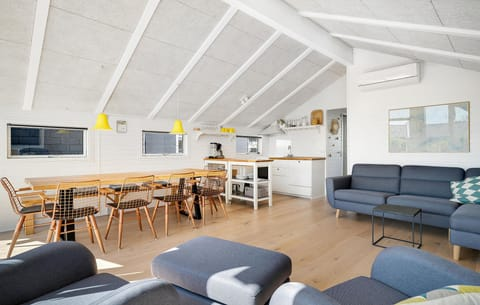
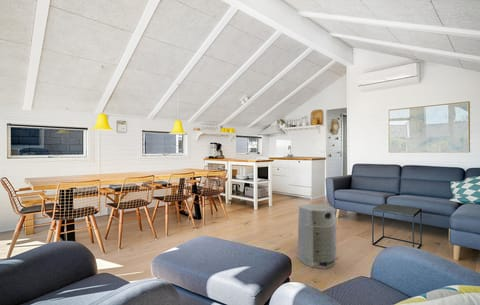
+ air purifier (317, 234)
